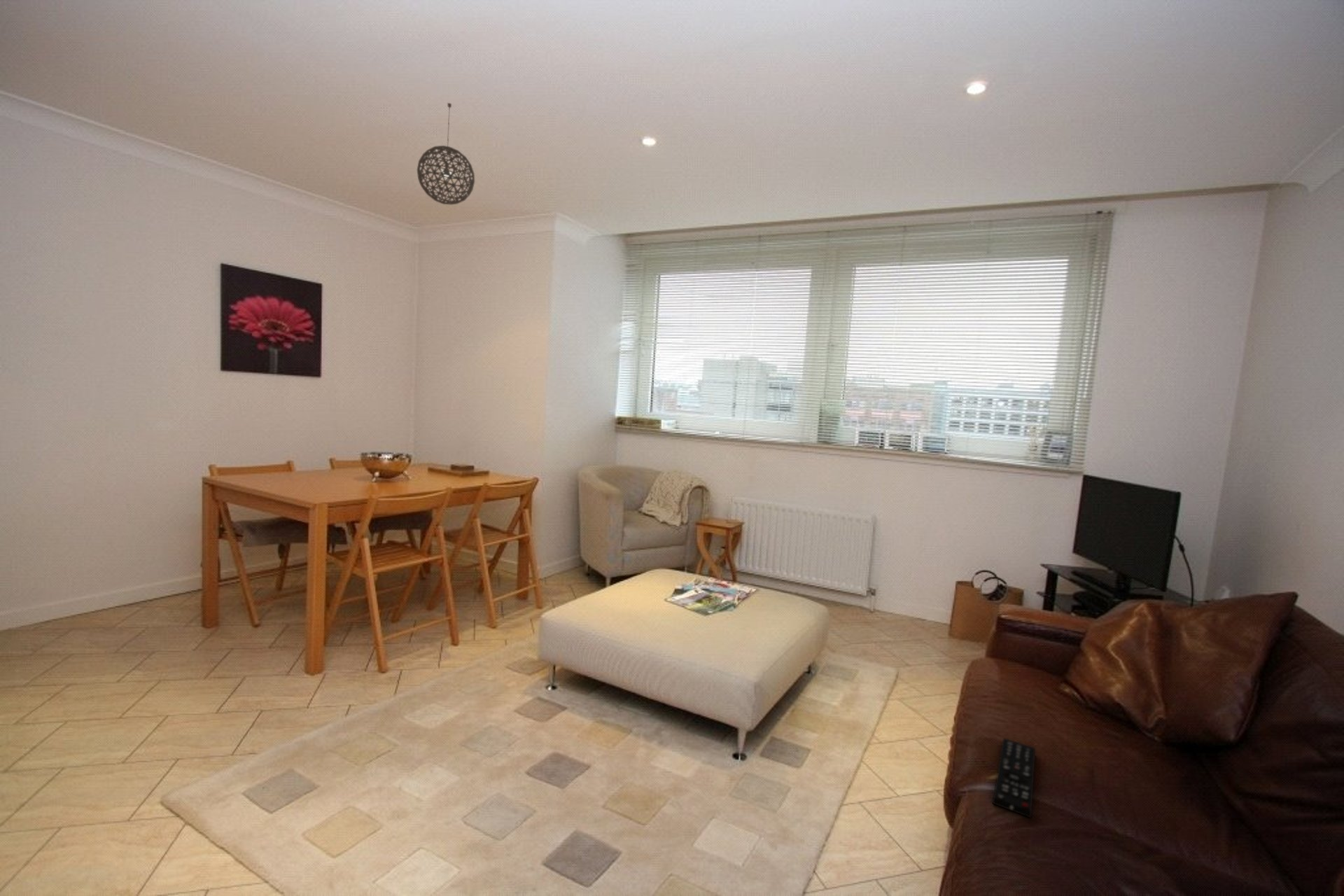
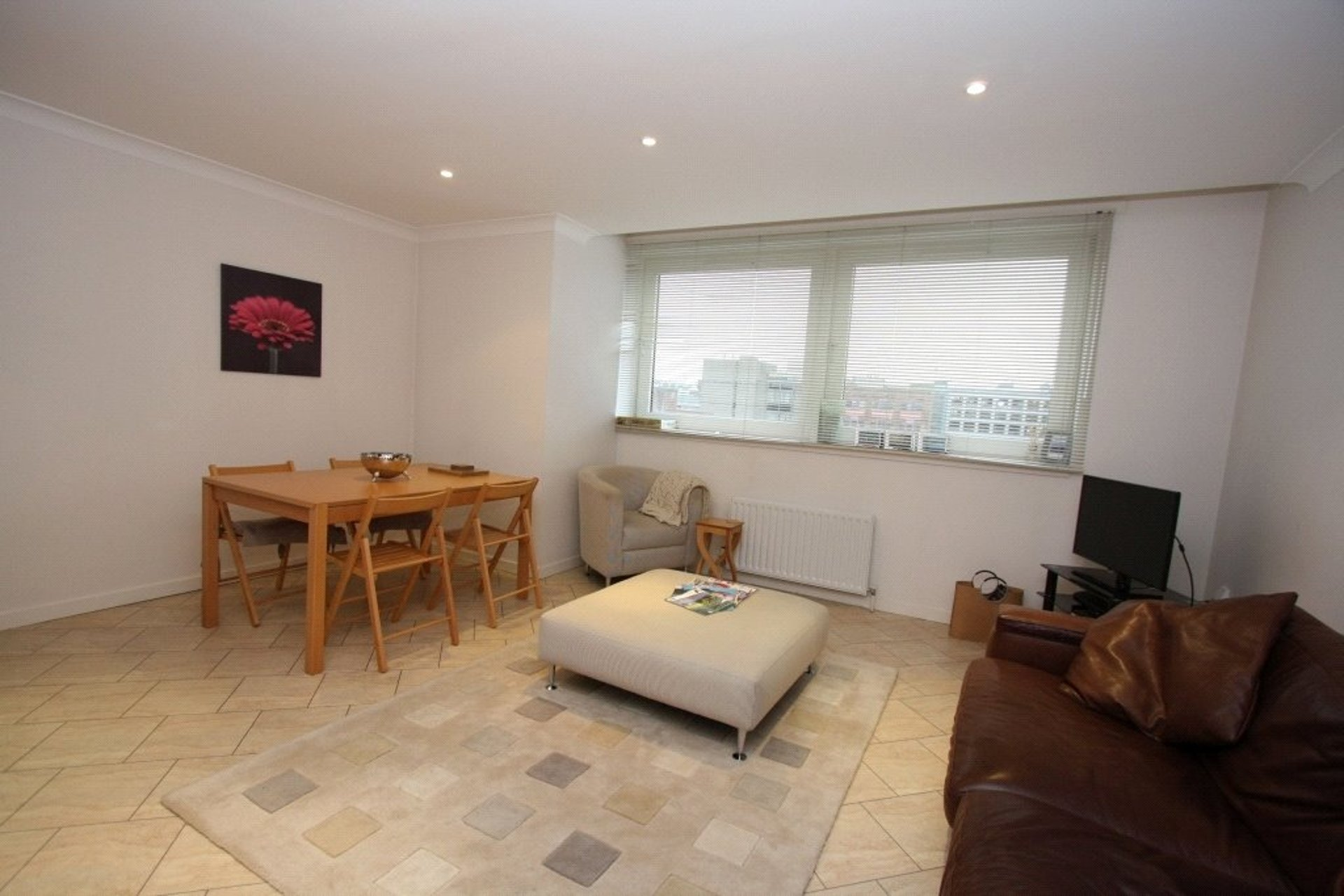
- remote control (1015, 773)
- pendant light (447, 154)
